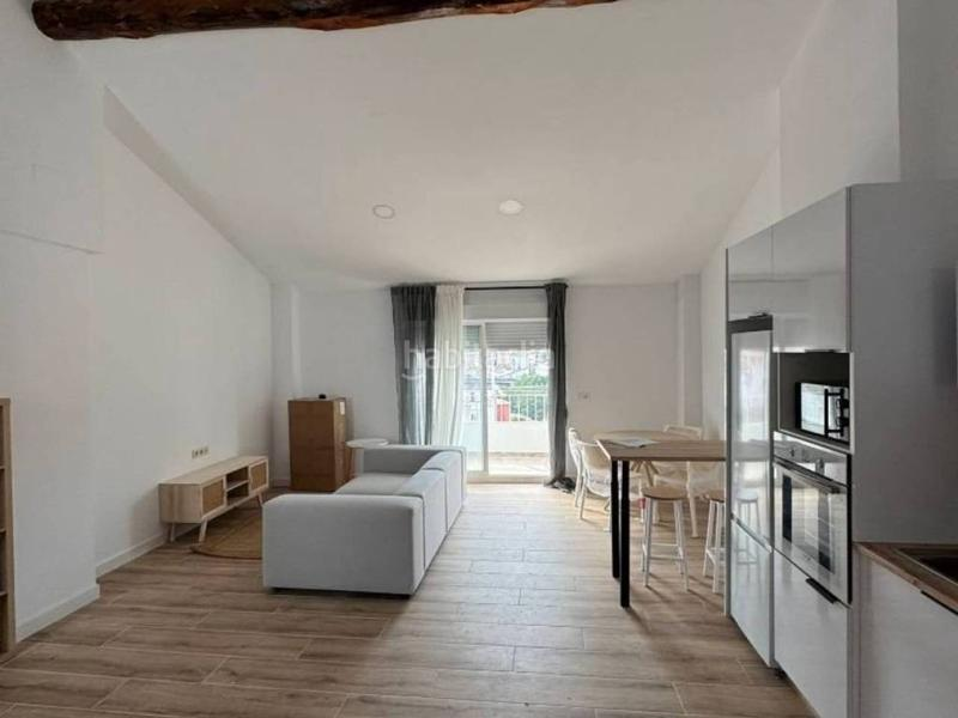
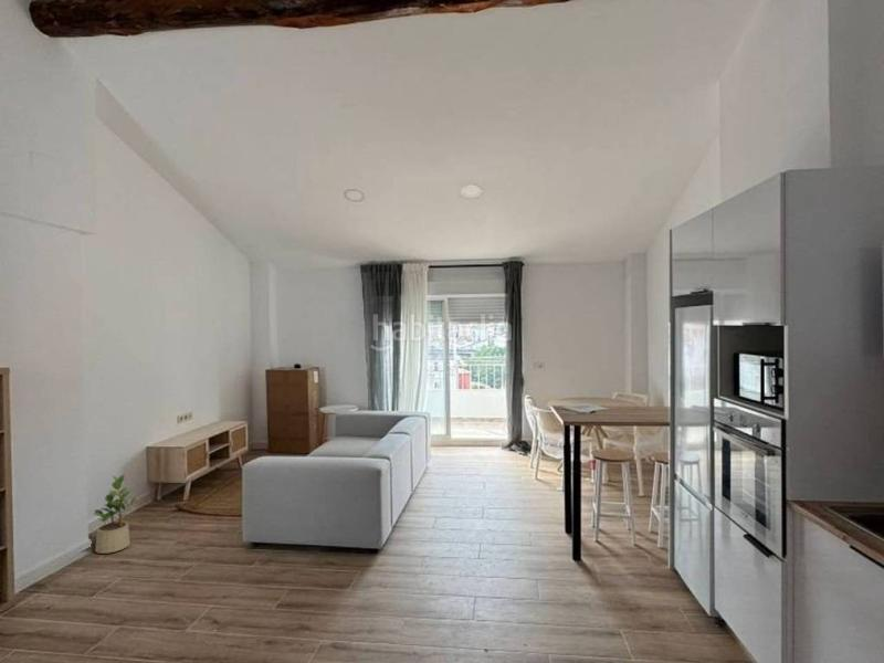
+ potted plant (110, 511)
